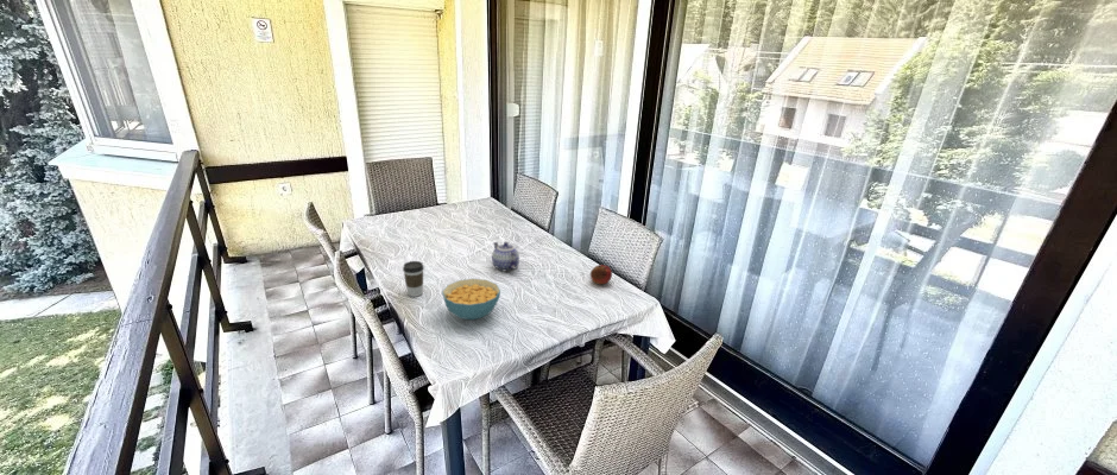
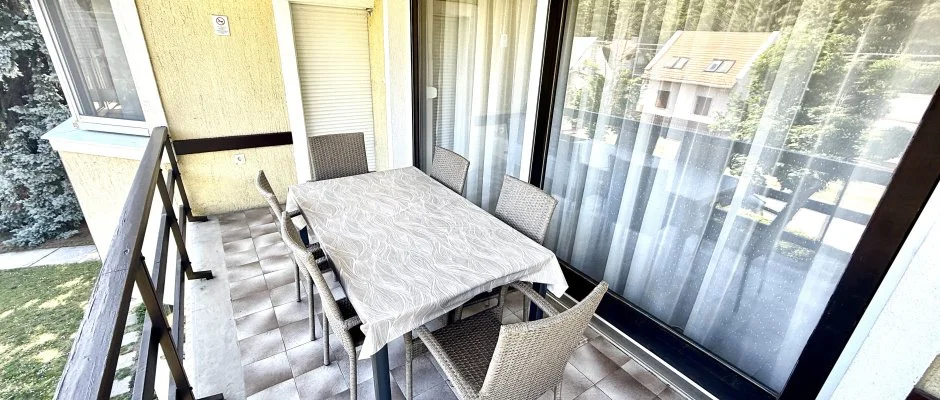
- coffee cup (414, 279)
- cereal bowl (472, 303)
- fruit (601, 273)
- teapot (505, 254)
